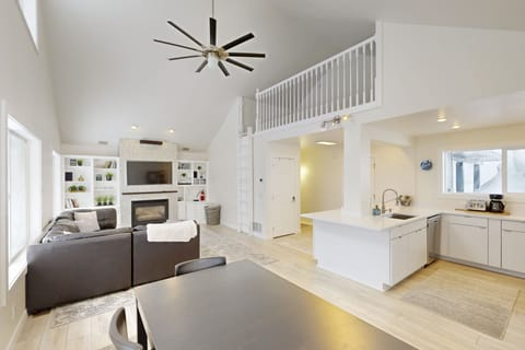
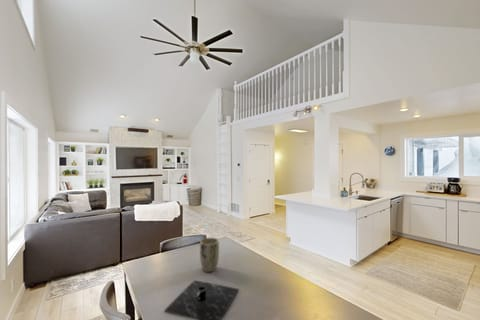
+ placemat (204, 294)
+ plant pot (209, 254)
